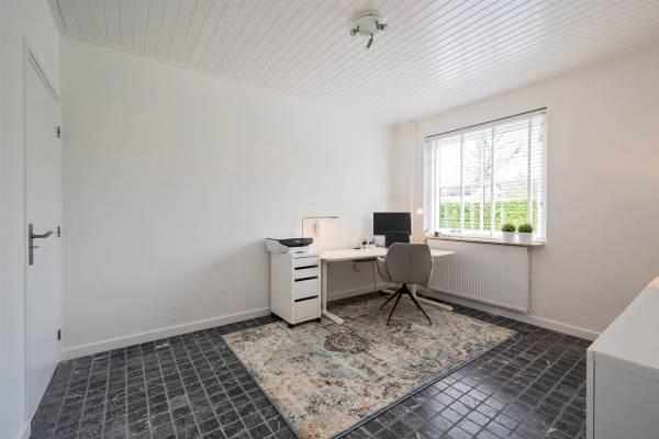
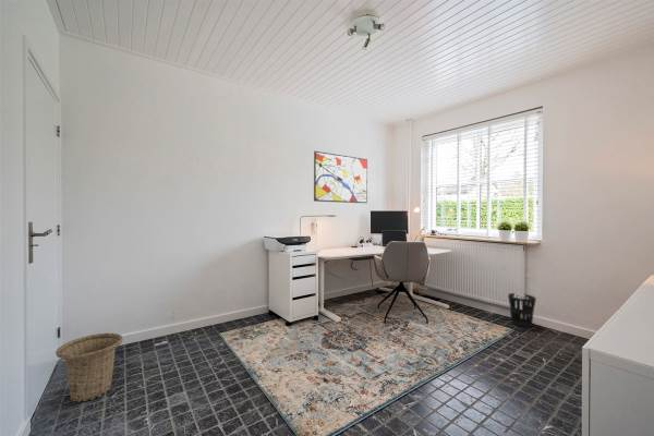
+ wall art (342, 179)
+ wastebasket (521, 310)
+ basket (90, 367)
